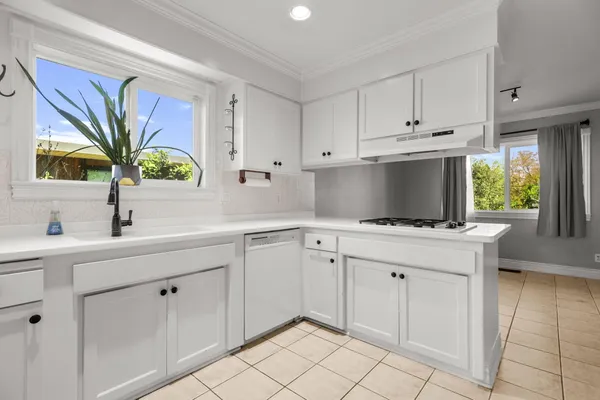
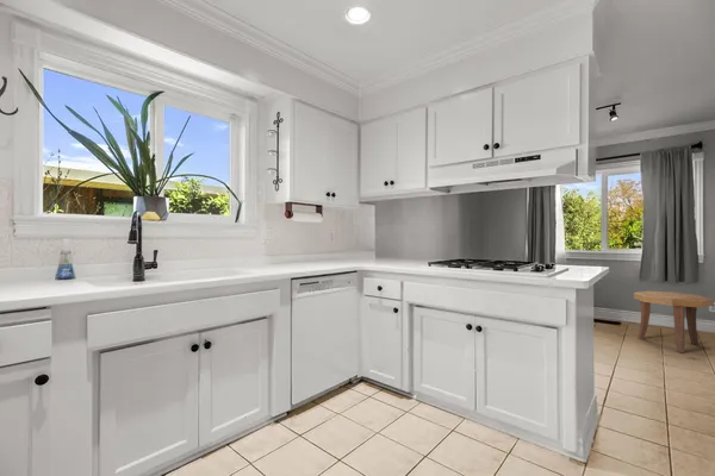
+ side table (673, 318)
